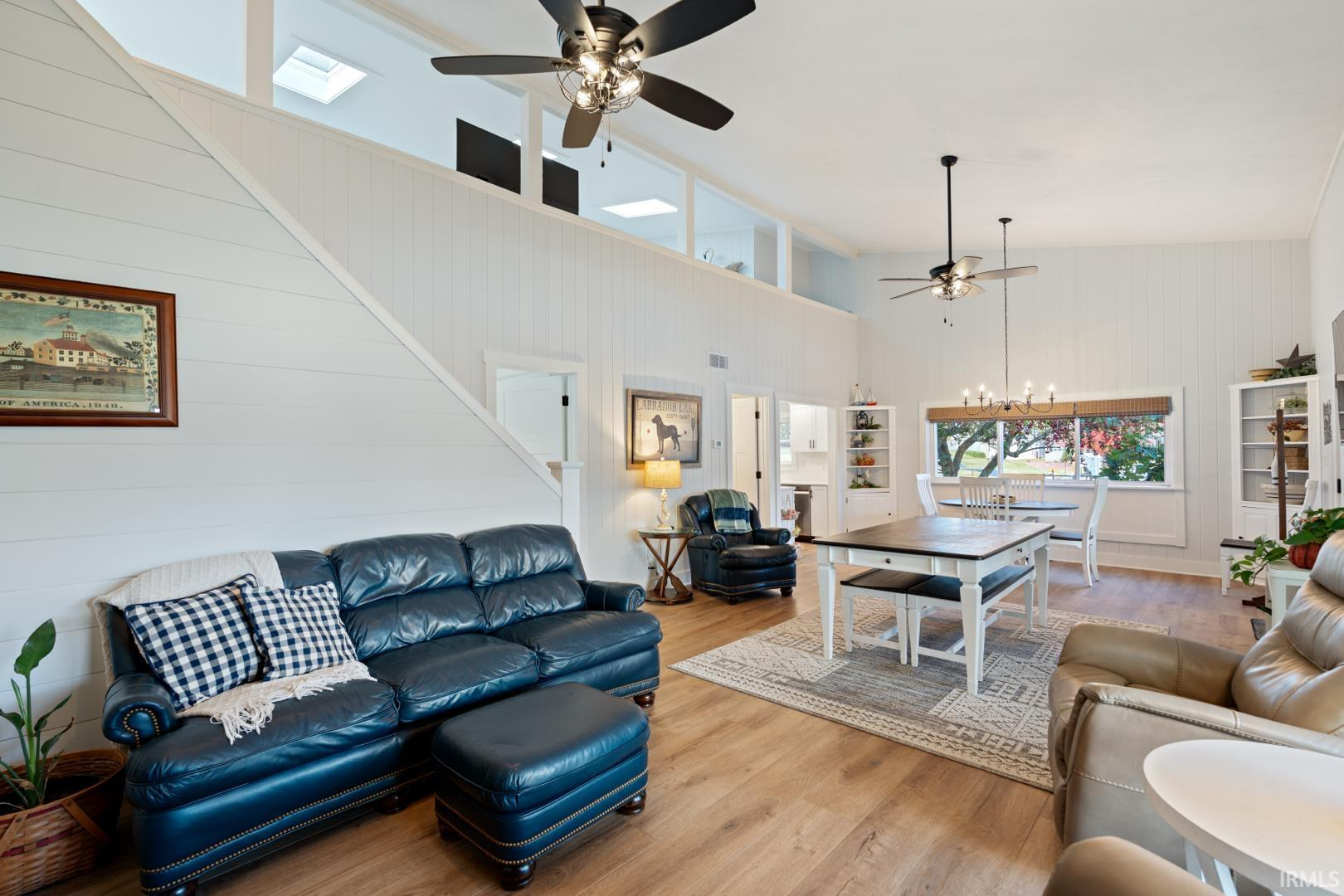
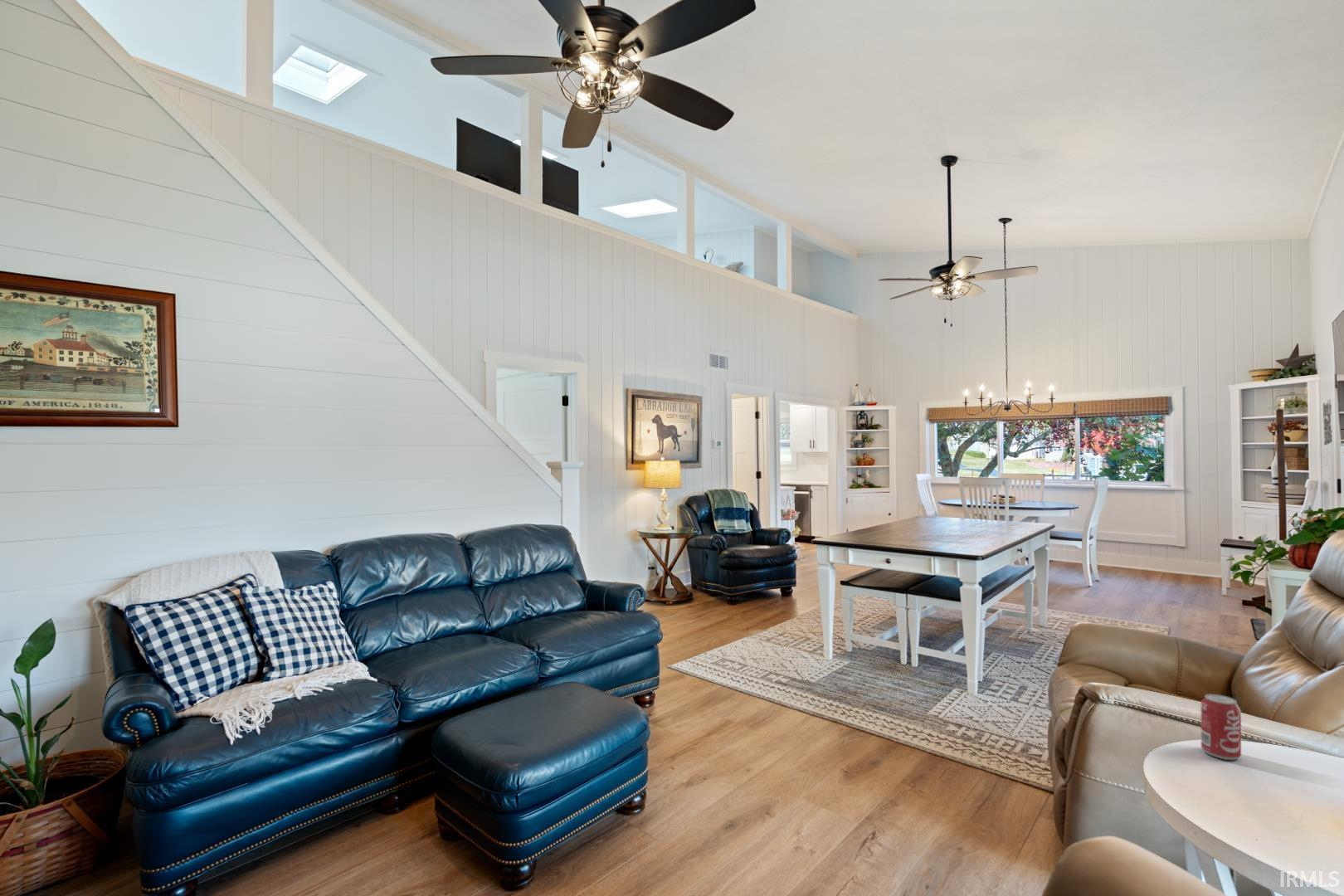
+ beverage can (1220, 726)
